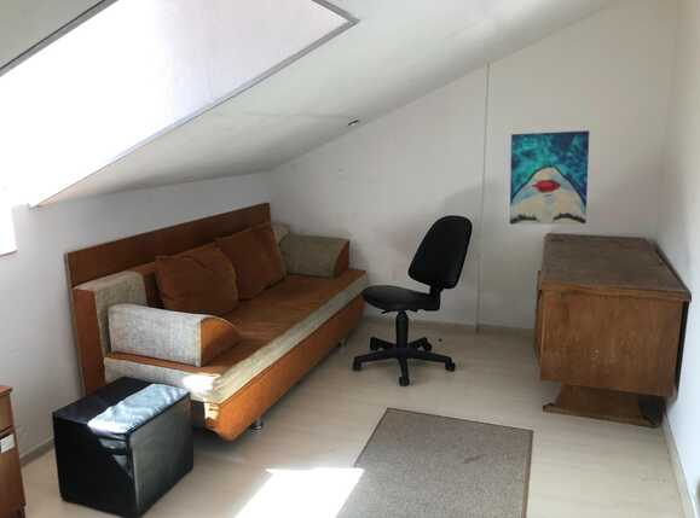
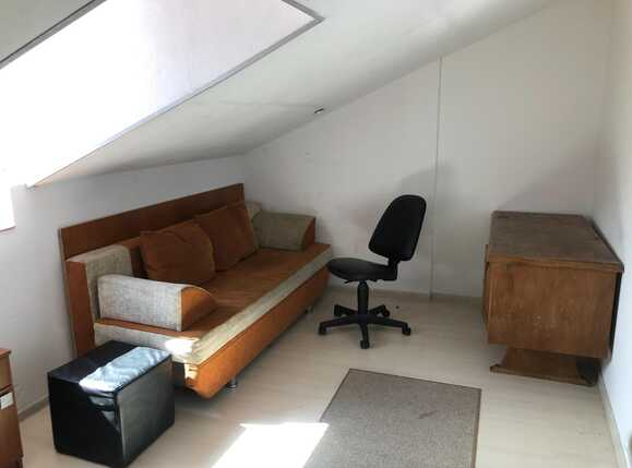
- wall art (548, 179)
